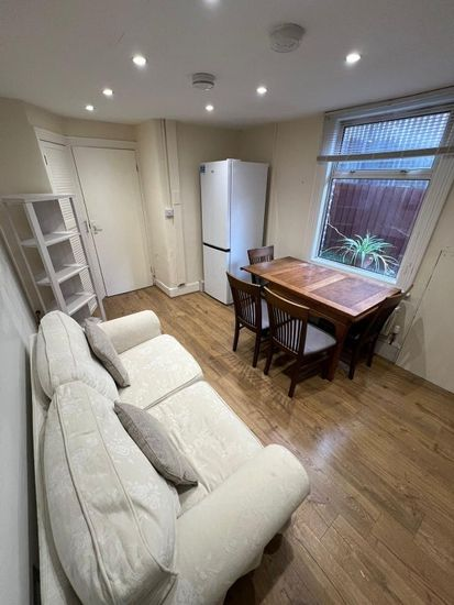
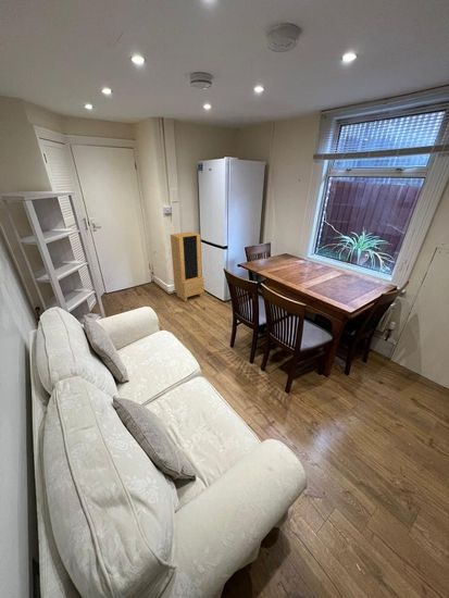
+ storage cabinet (188, 266)
